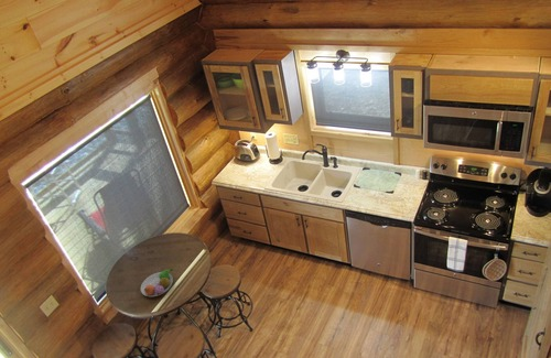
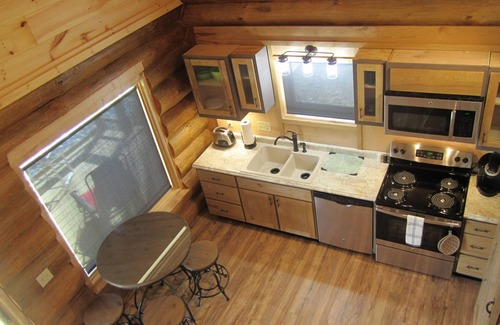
- fruit bowl (156, 281)
